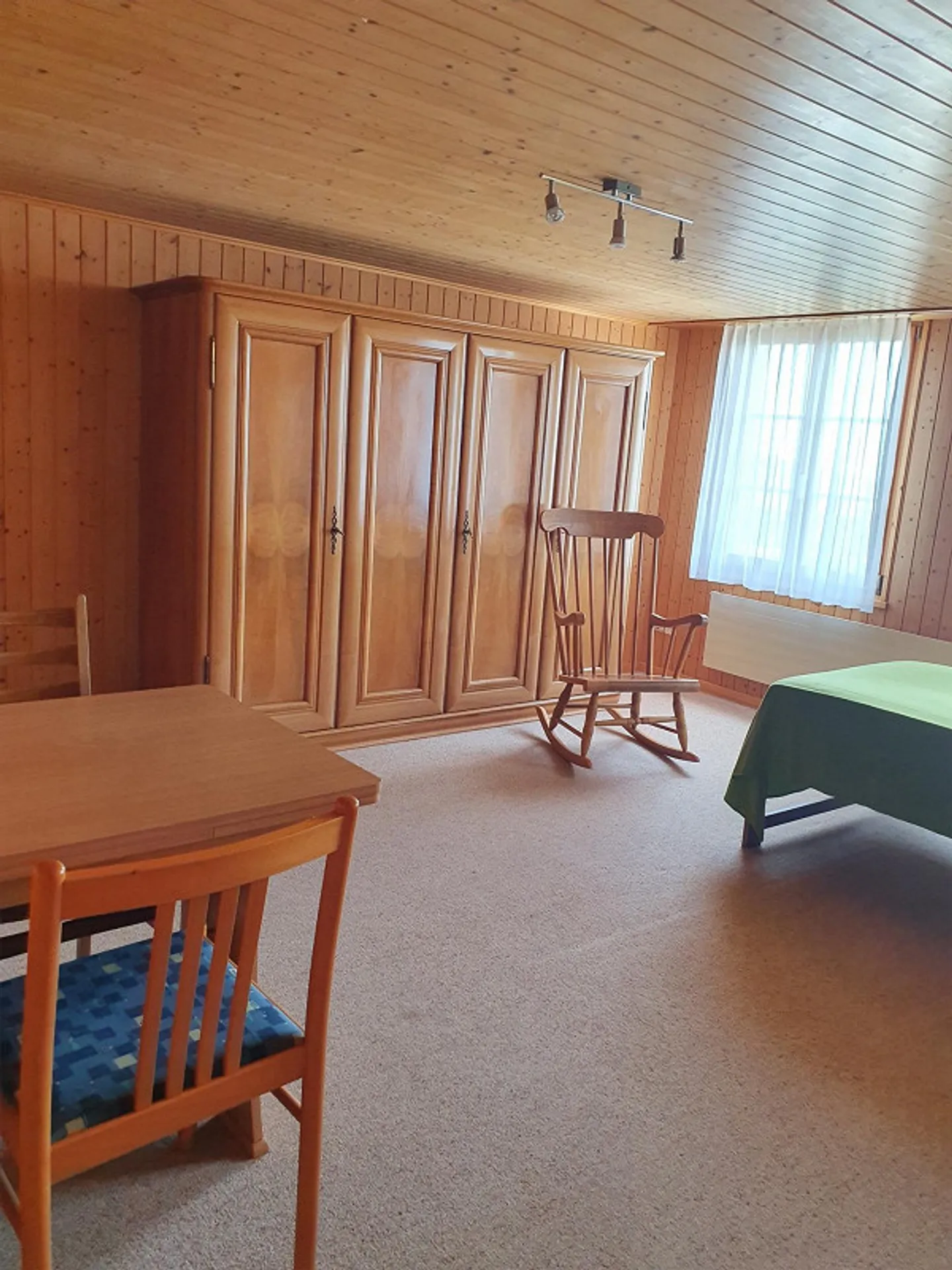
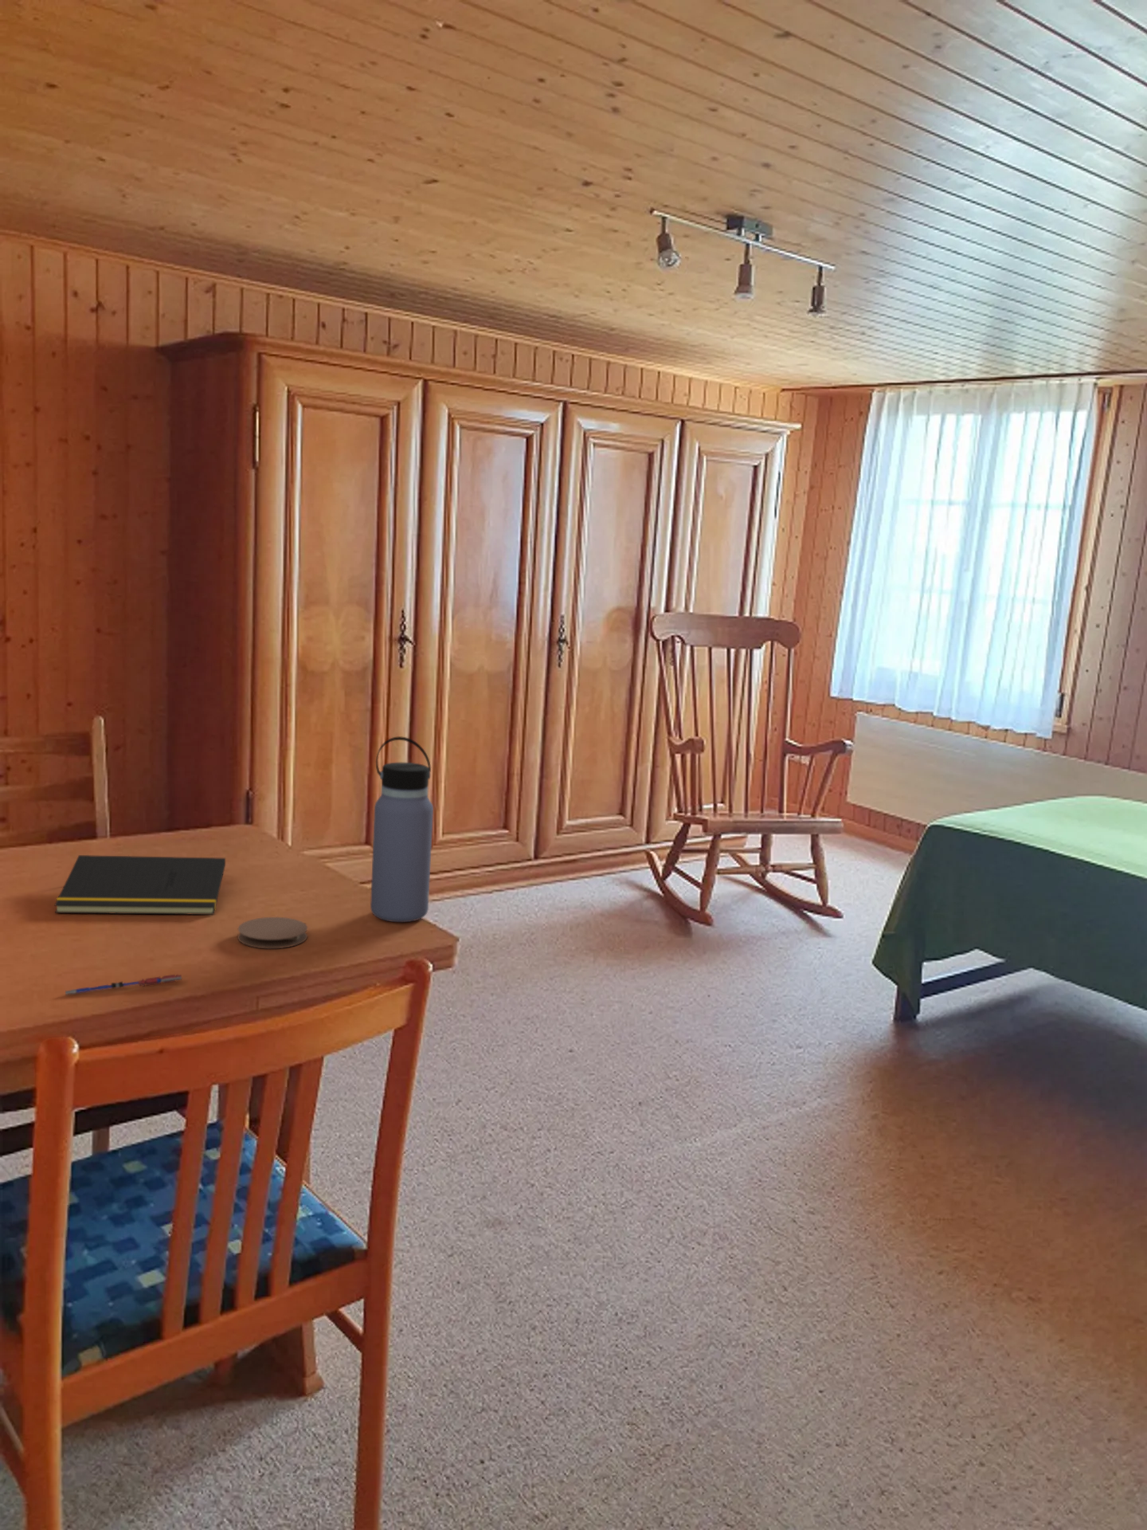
+ coaster (272, 932)
+ notepad (145, 884)
+ pen (124, 983)
+ water bottle (402, 829)
